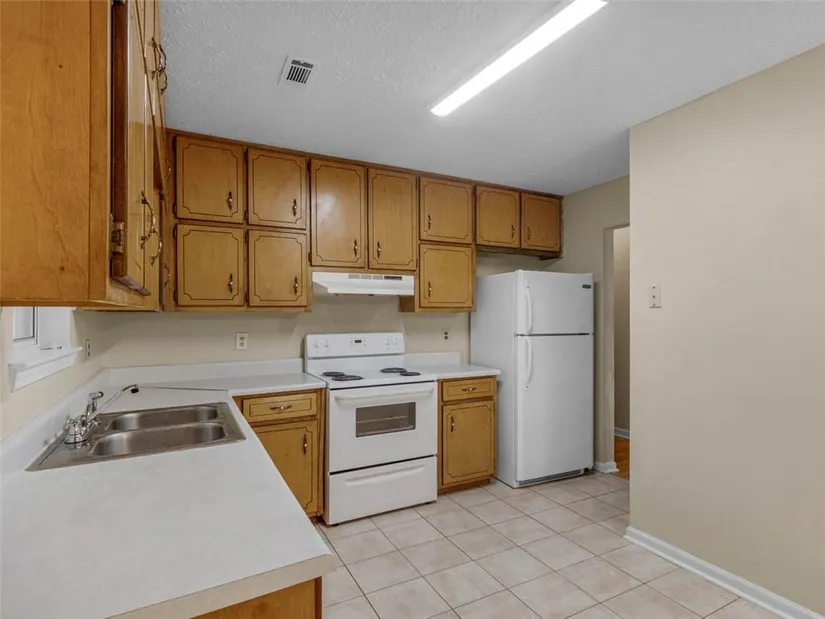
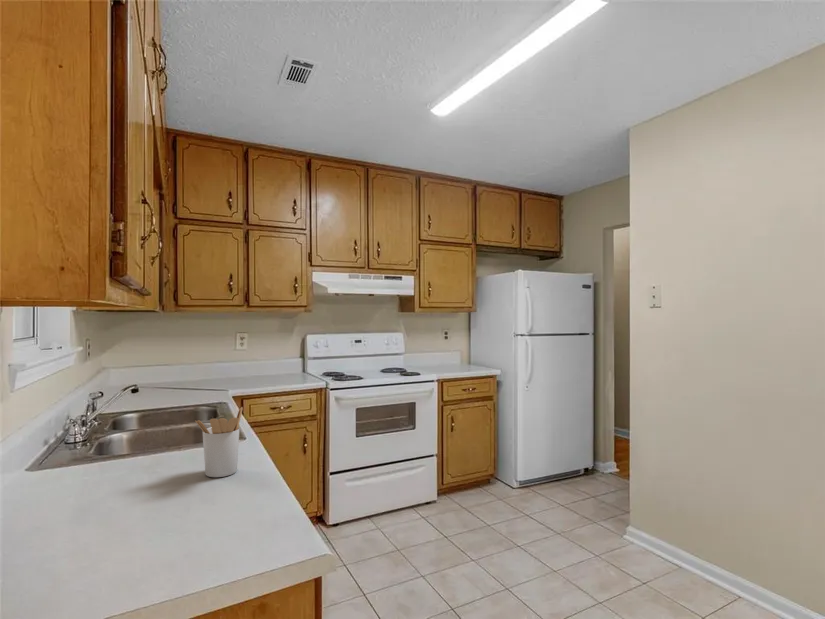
+ utensil holder (222, 442)
